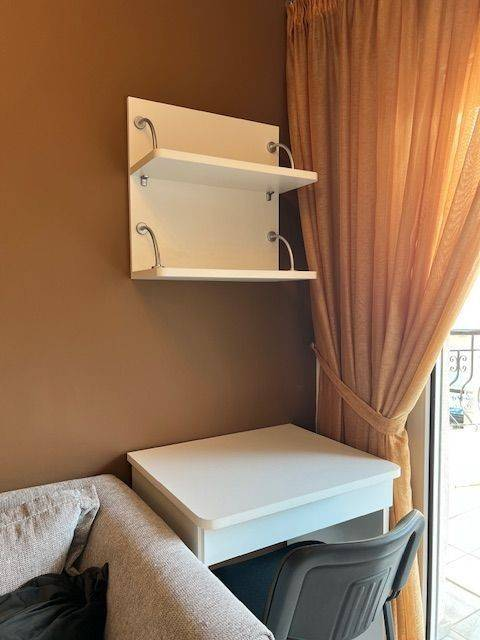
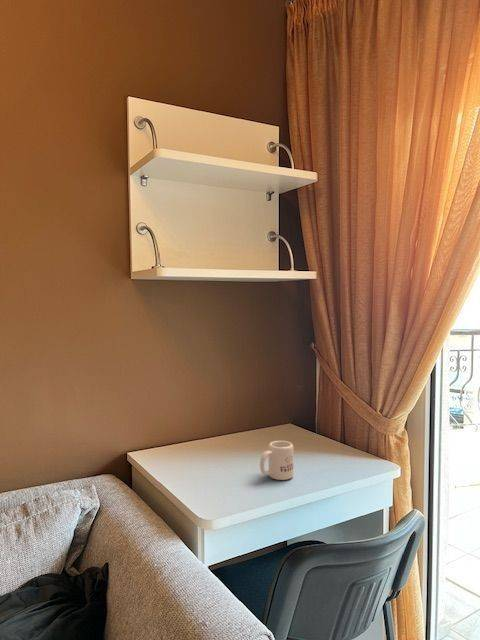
+ mug (275, 461)
